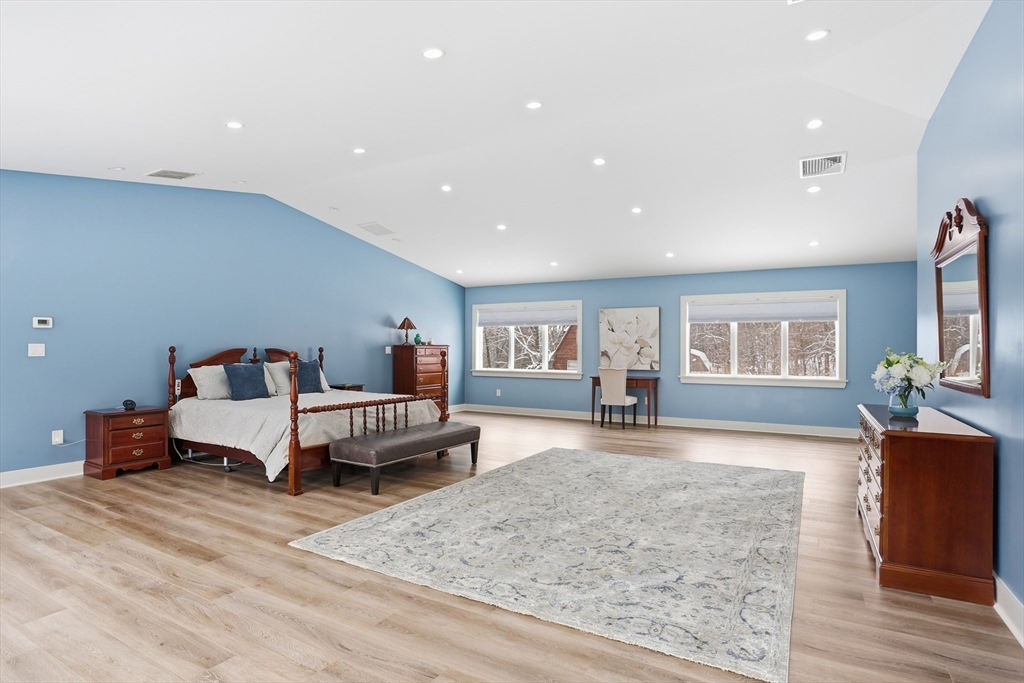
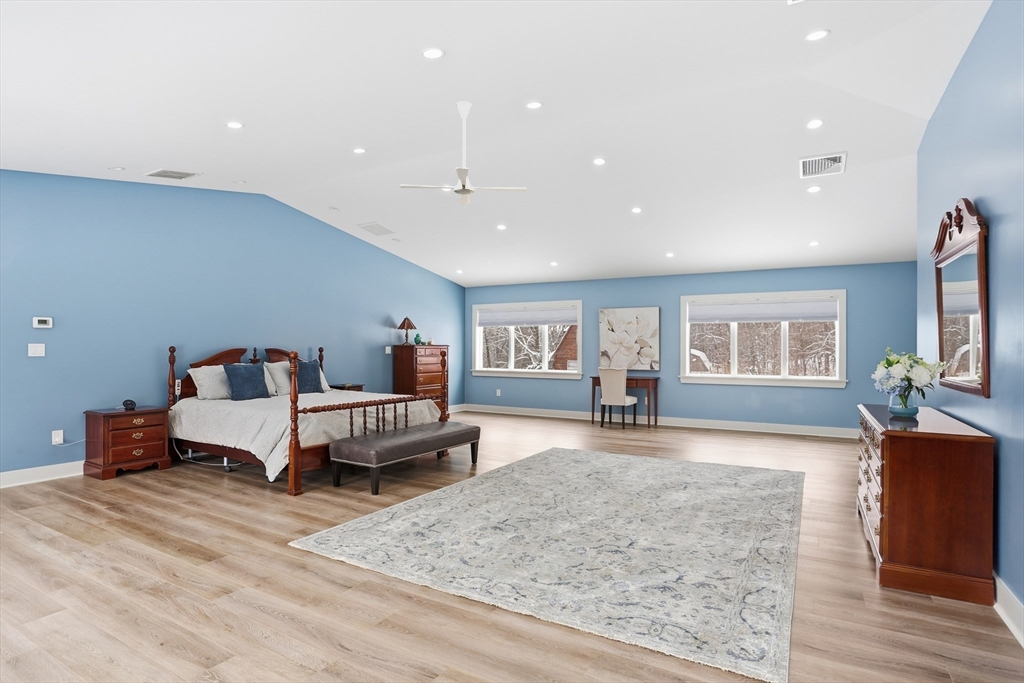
+ ceiling fan (463, 148)
